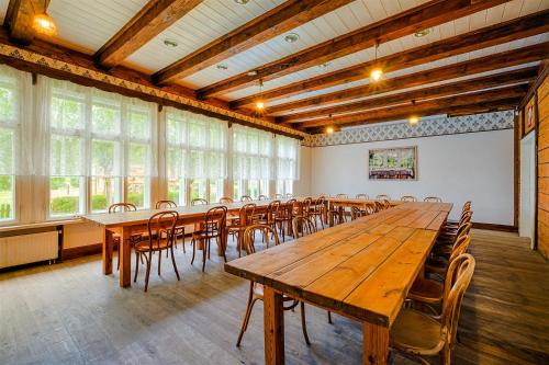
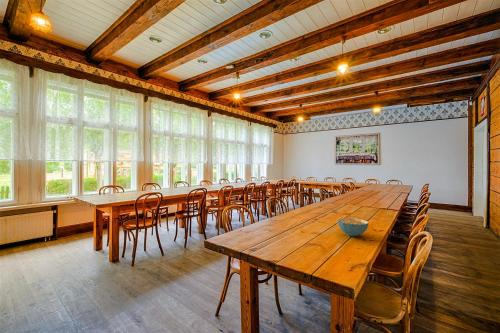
+ cereal bowl (352, 227)
